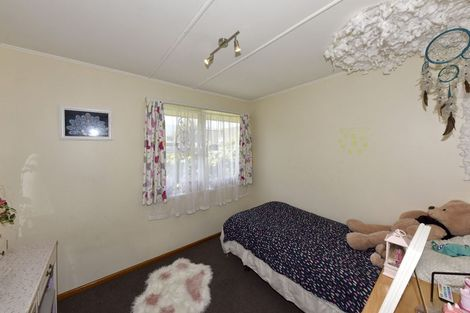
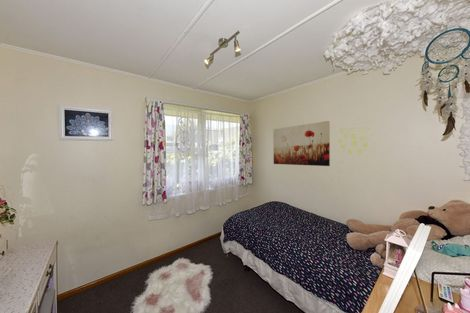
+ wall art (297, 145)
